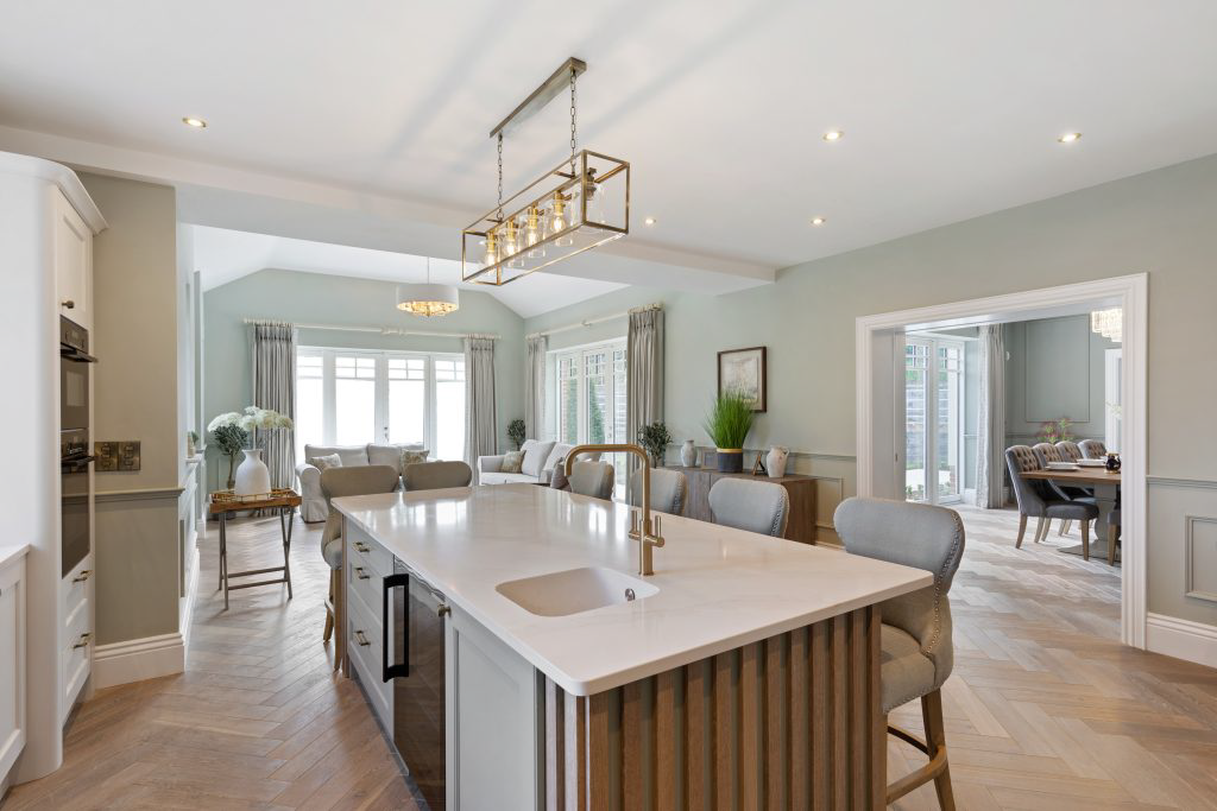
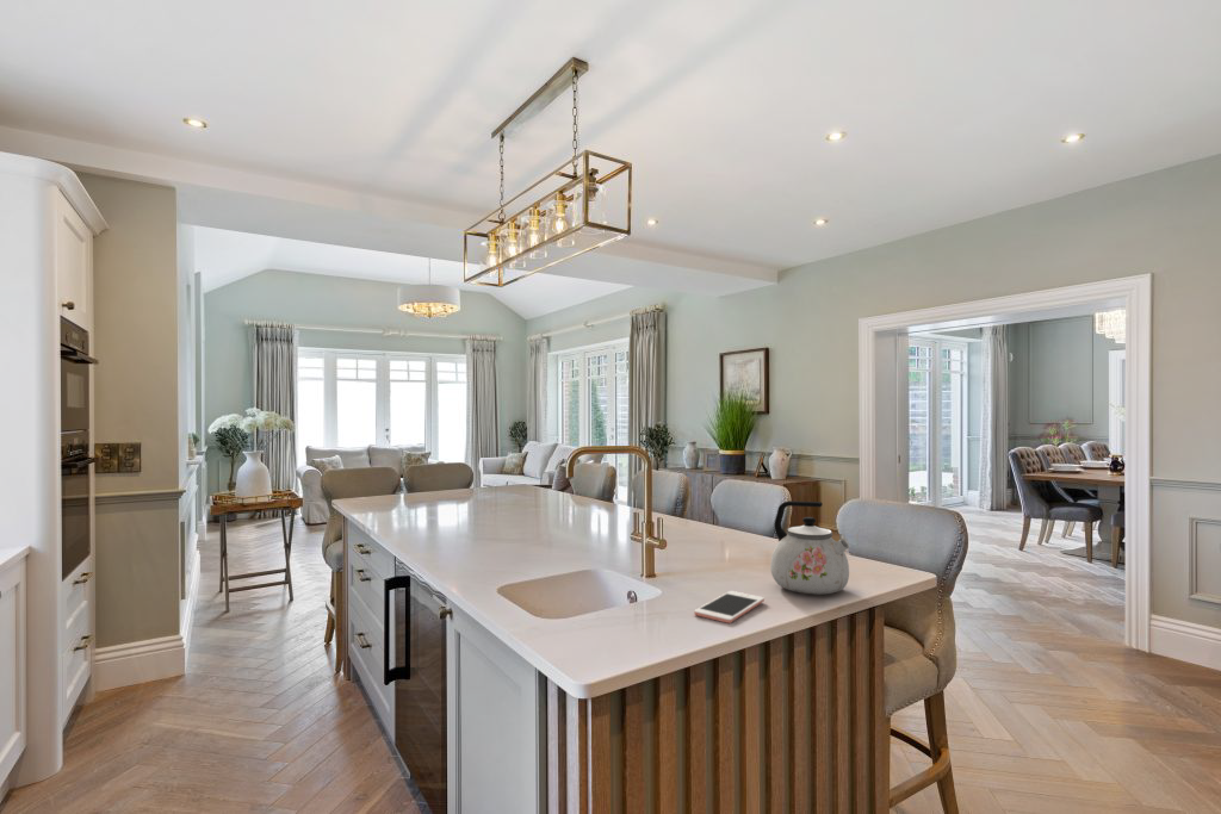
+ kettle (810, 543)
+ cell phone (730, 605)
